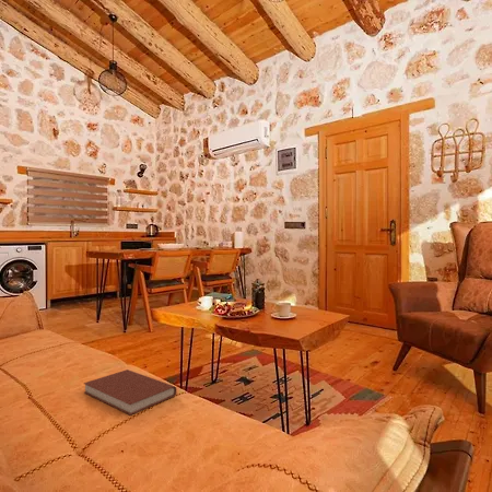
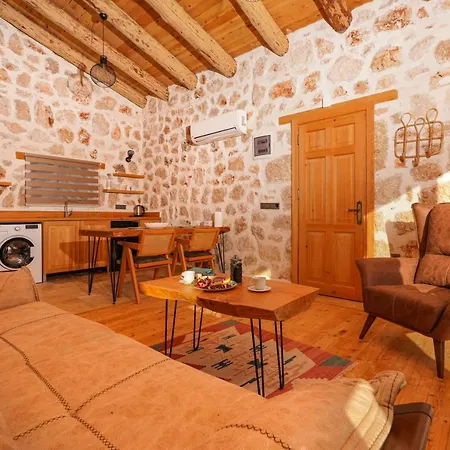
- book (129, 388)
